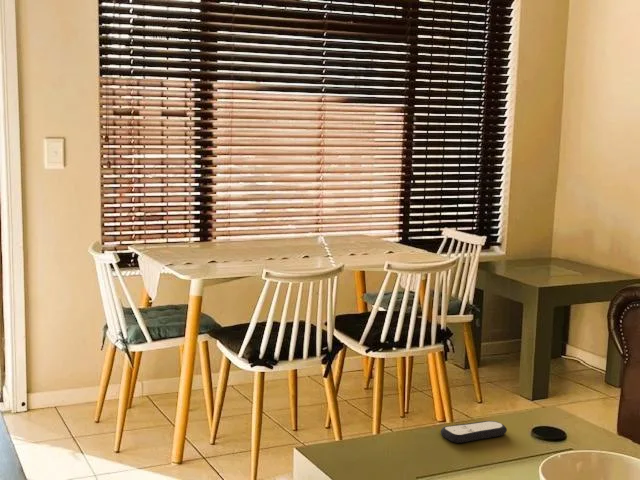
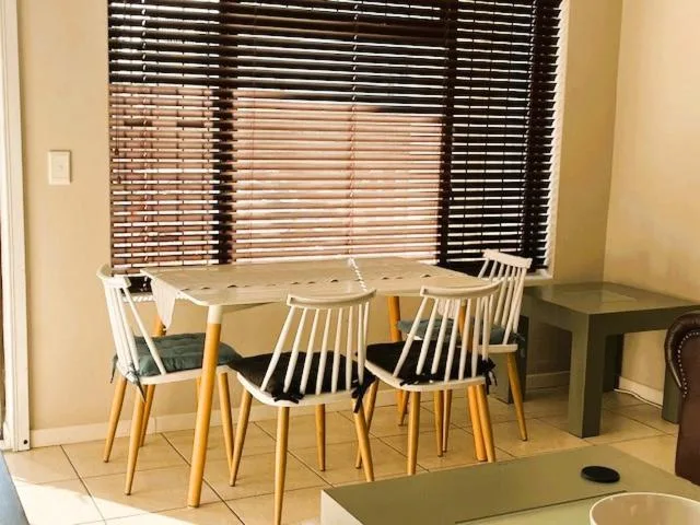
- remote control (474, 430)
